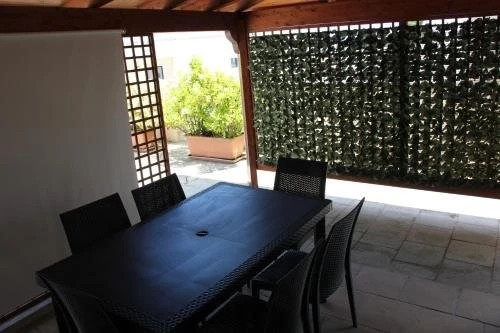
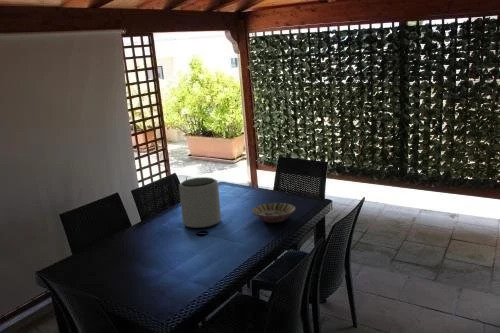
+ serving bowl (274, 214)
+ plant pot (200, 202)
